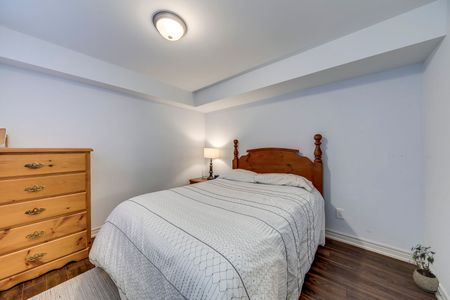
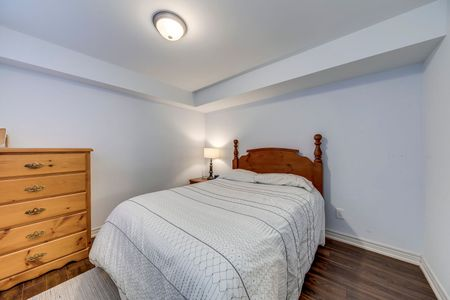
- potted plant (422, 267)
